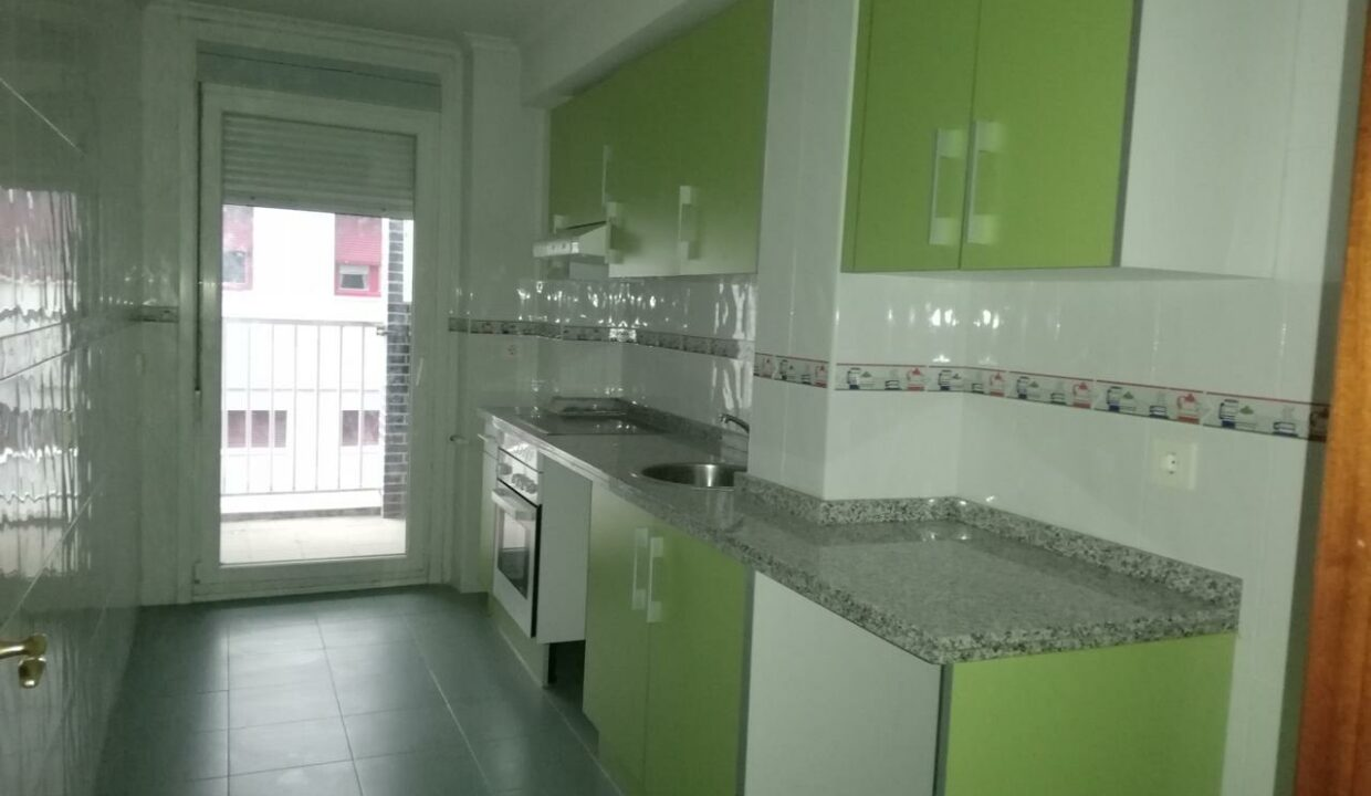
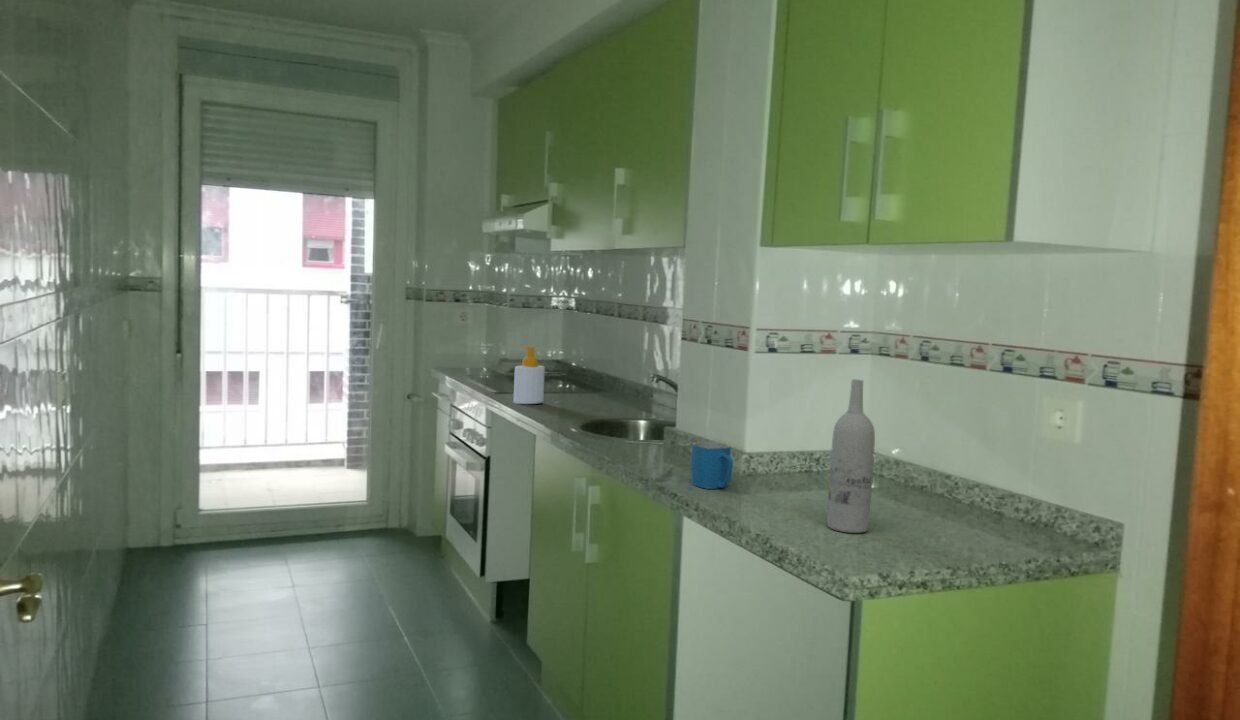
+ mug (714, 466)
+ soap bottle (529, 374)
+ wine bottle (852, 454)
